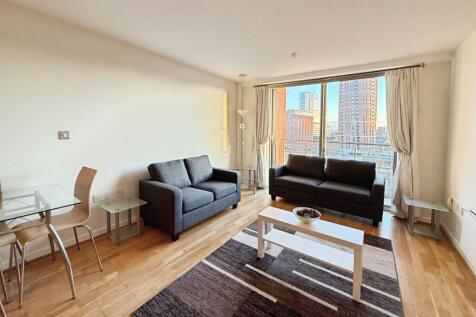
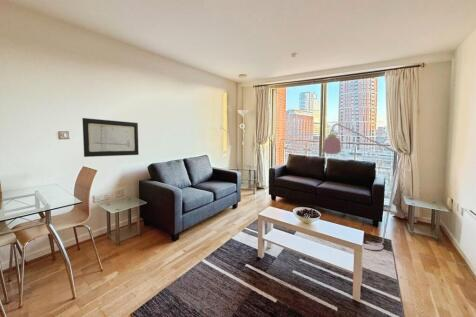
+ floor lamp (391, 184)
+ wall art (113, 138)
